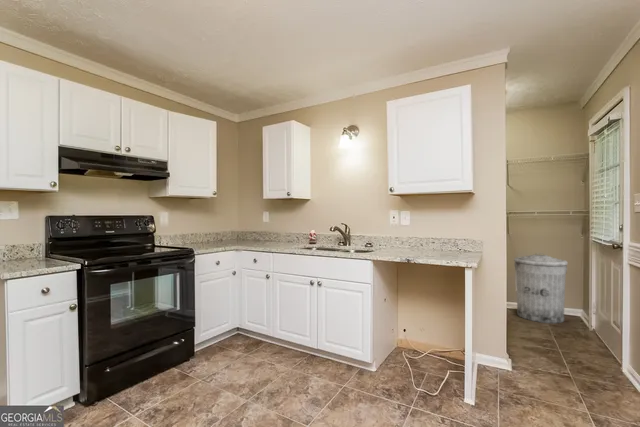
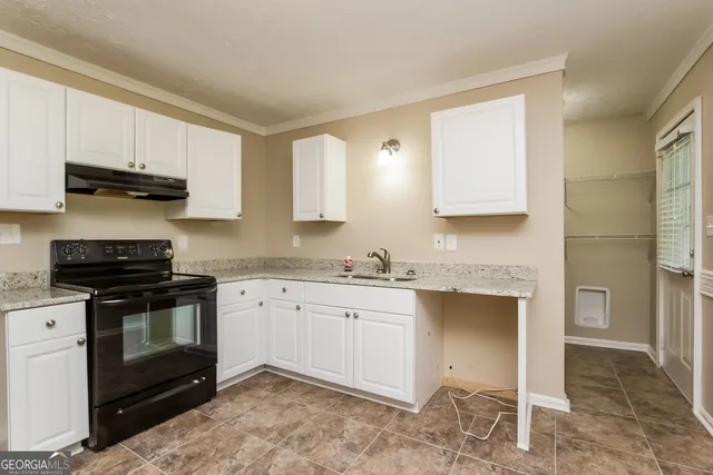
- trash can (539, 284)
